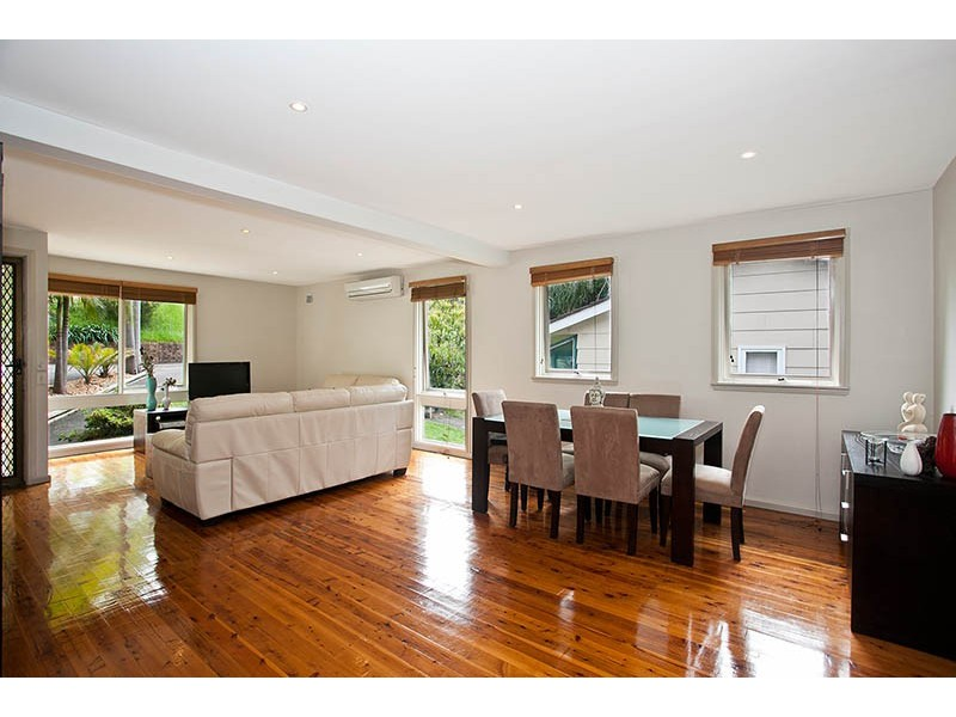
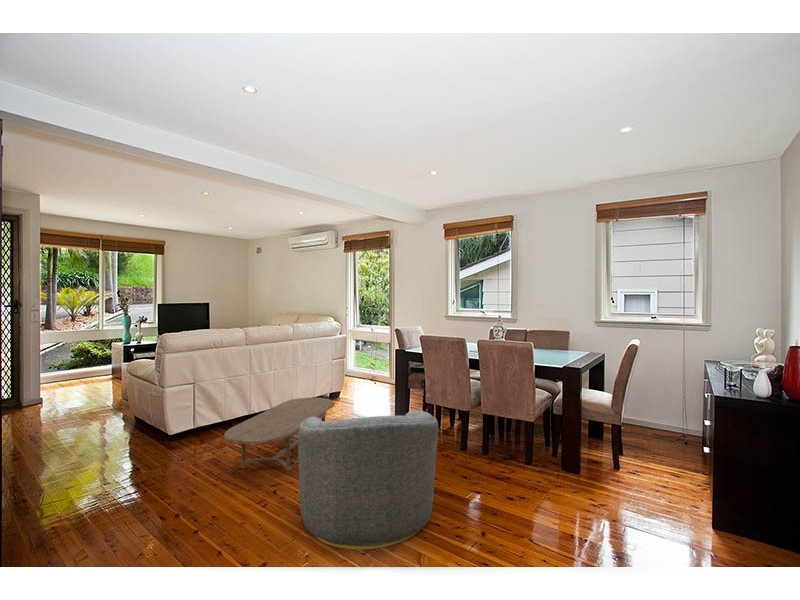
+ coffee table (286, 435)
+ armchair (370, 461)
